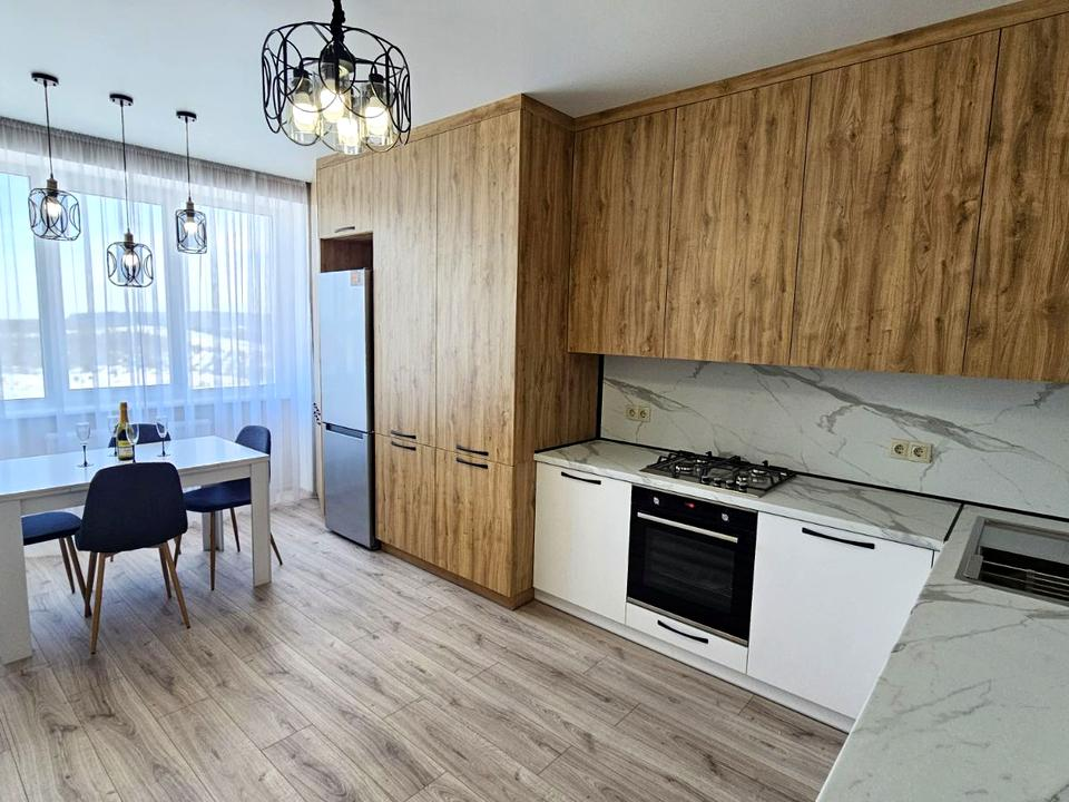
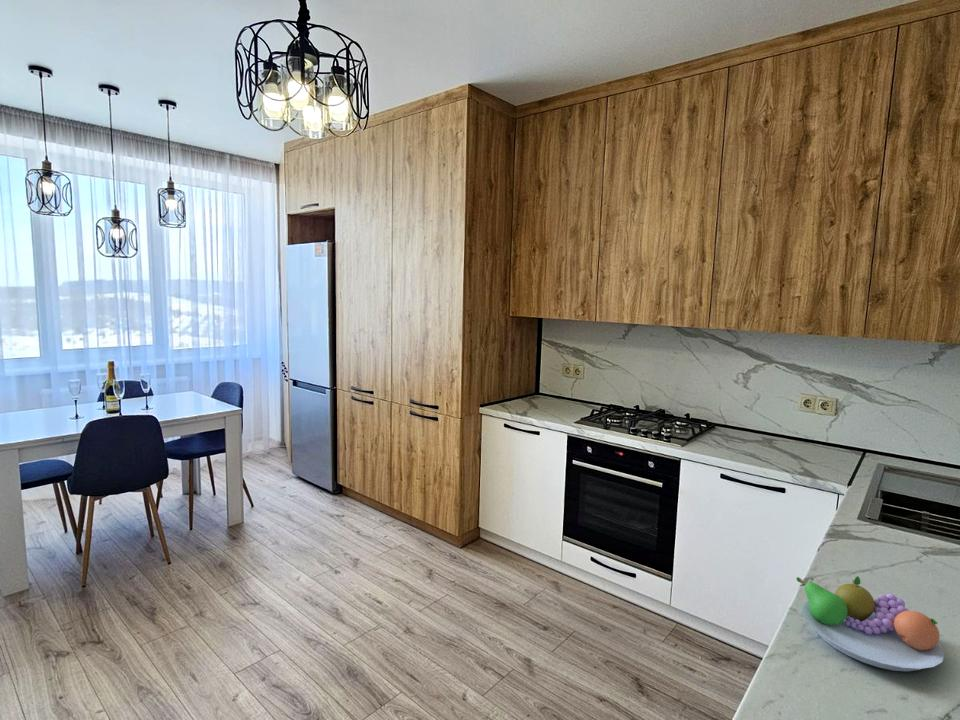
+ fruit bowl (865, 615)
